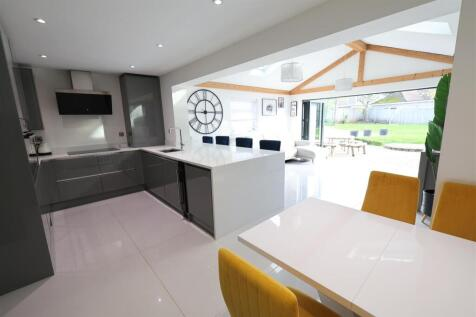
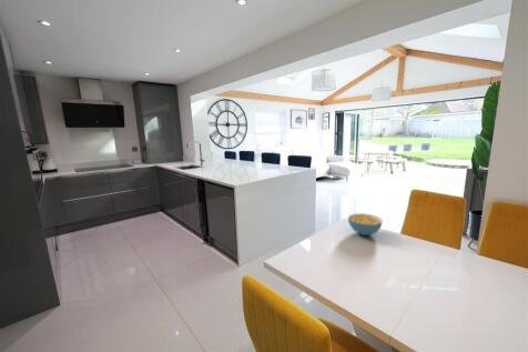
+ cereal bowl (364, 225)
